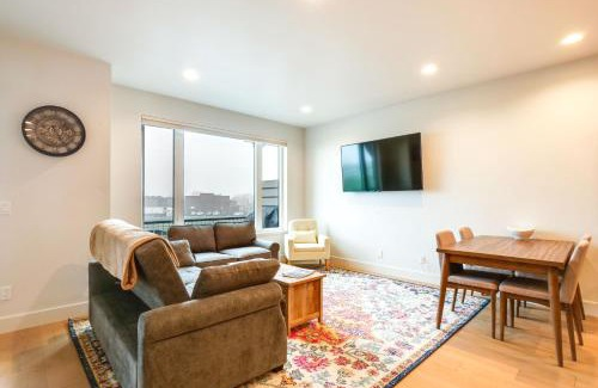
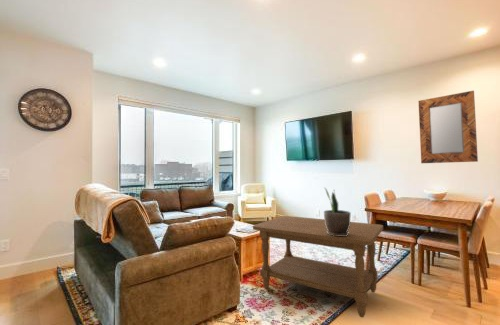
+ coffee table (315, 260)
+ potted plant (336, 210)
+ home mirror (446, 129)
